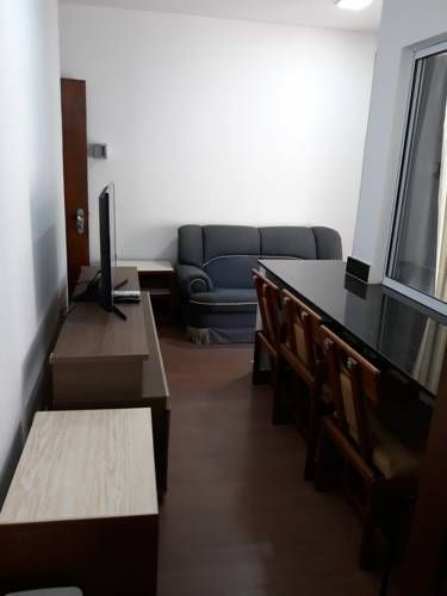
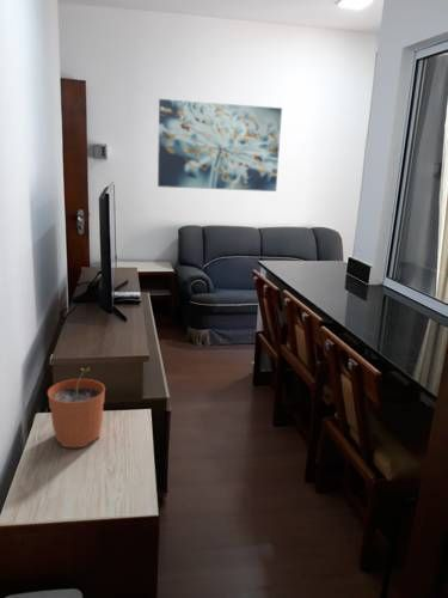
+ wall art (220, 147)
+ plant pot (76, 401)
